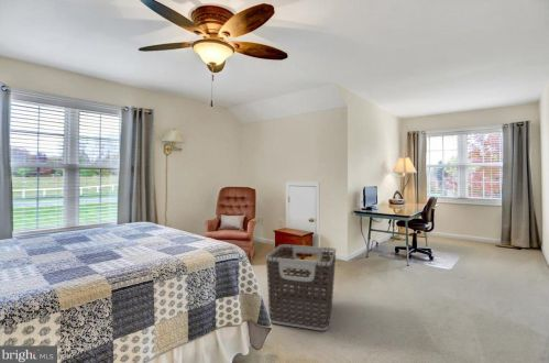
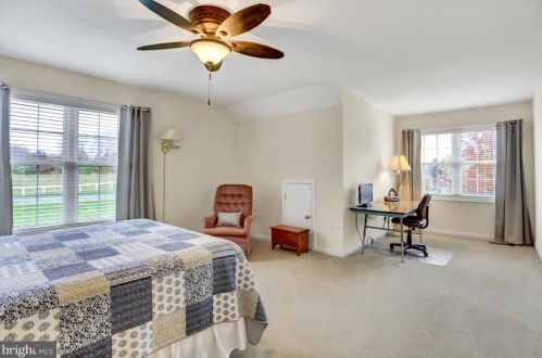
- clothes hamper (301, 283)
